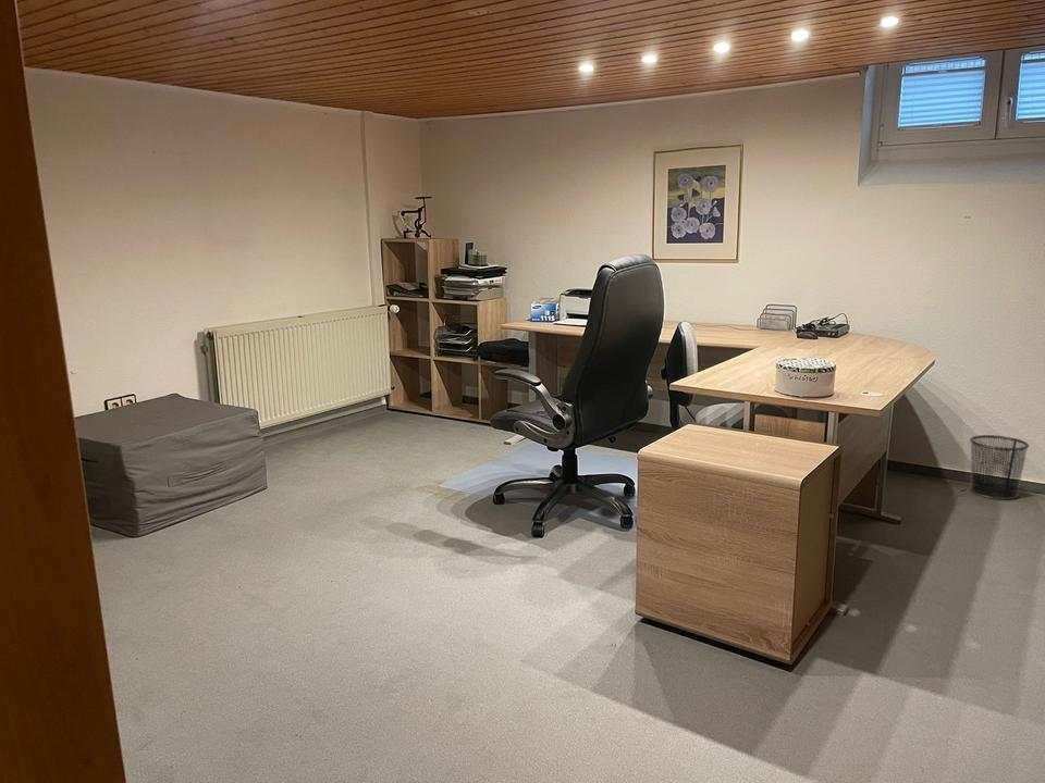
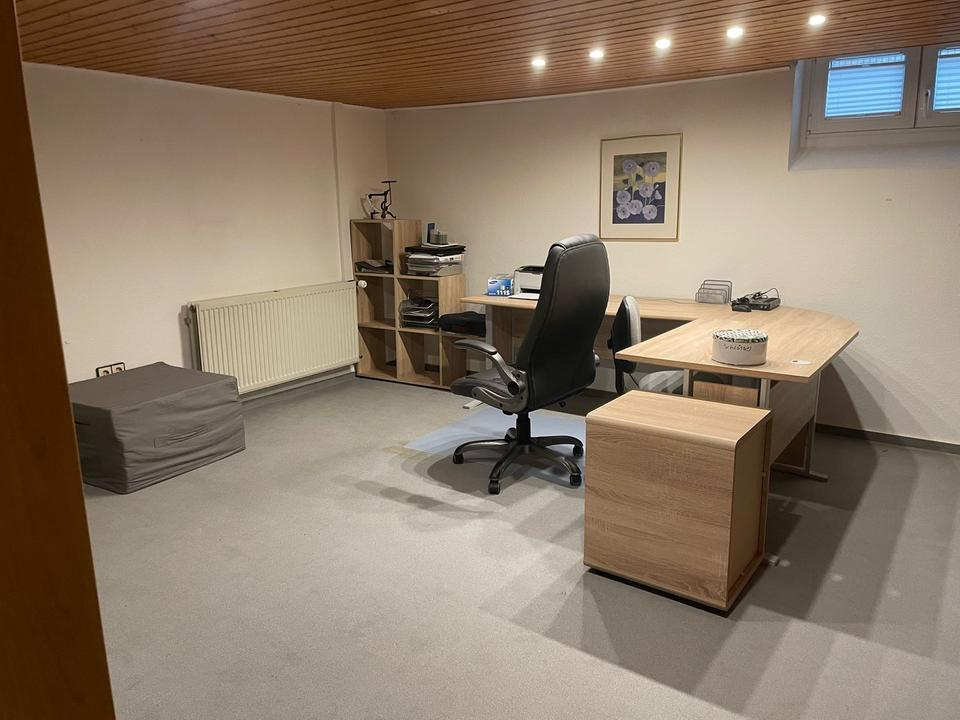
- waste bin (996, 468)
